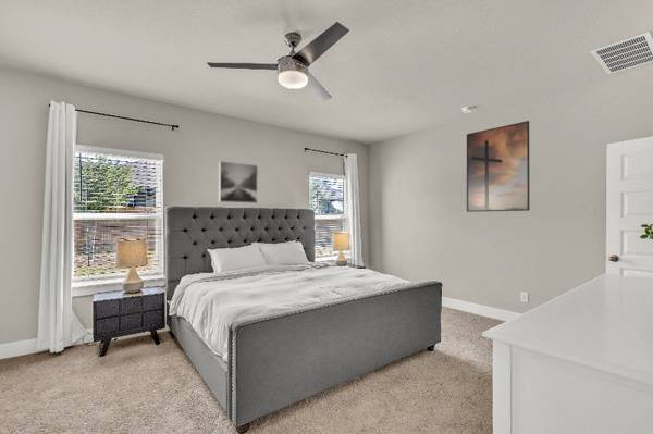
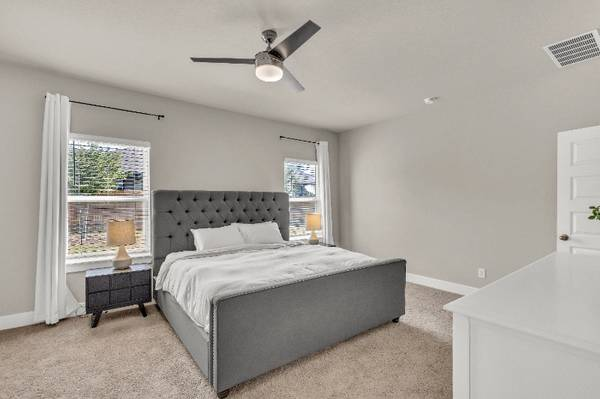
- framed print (238, 183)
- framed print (495, 169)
